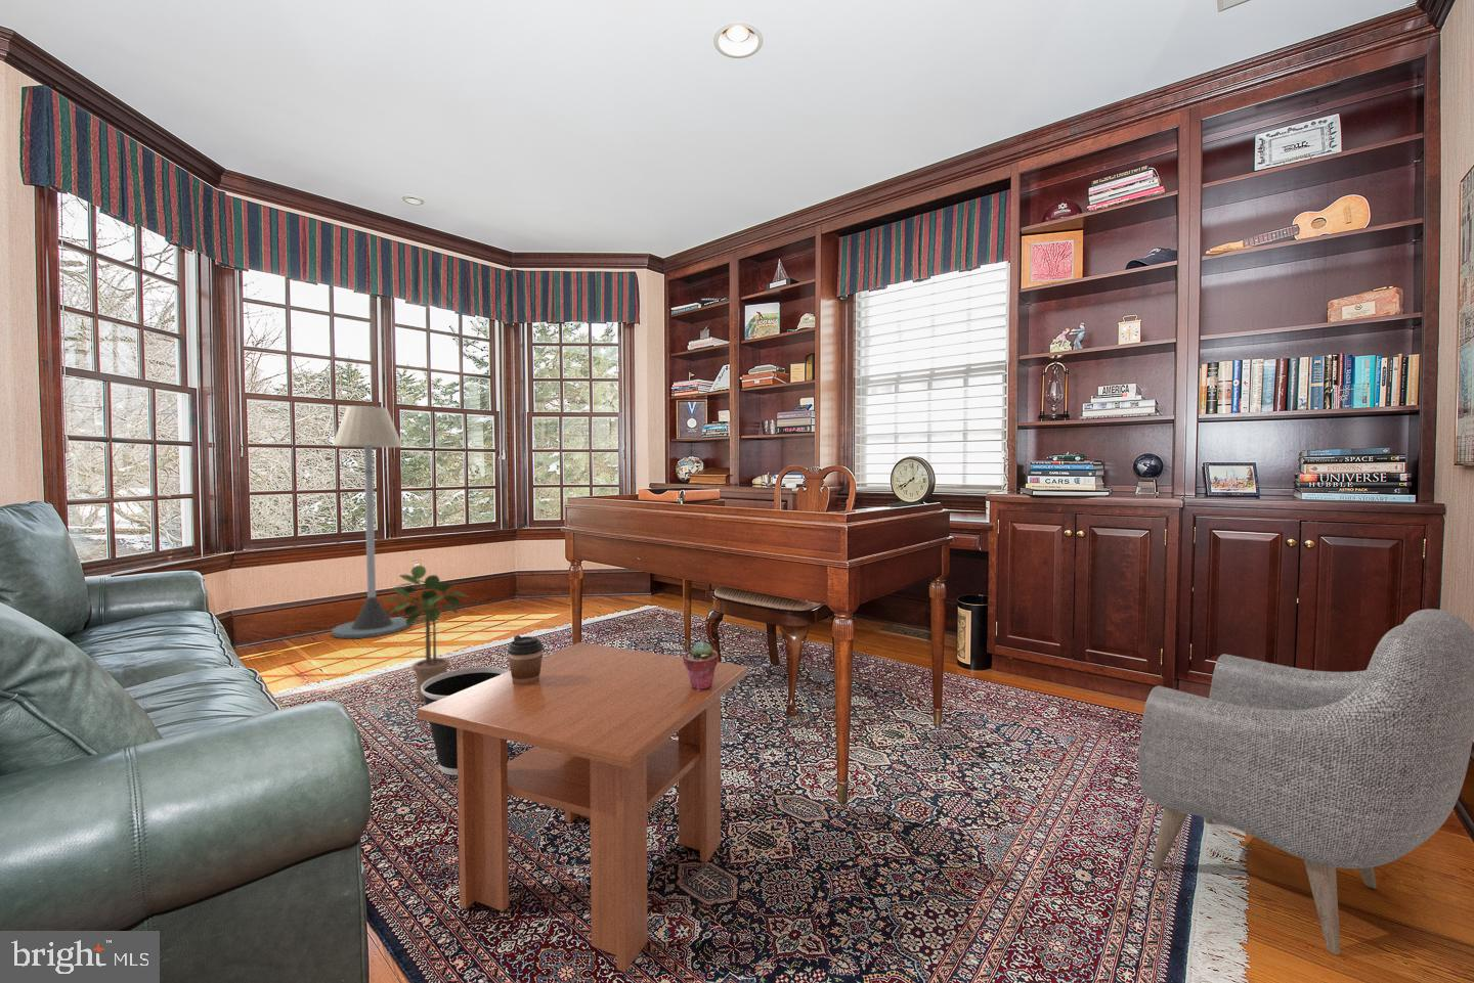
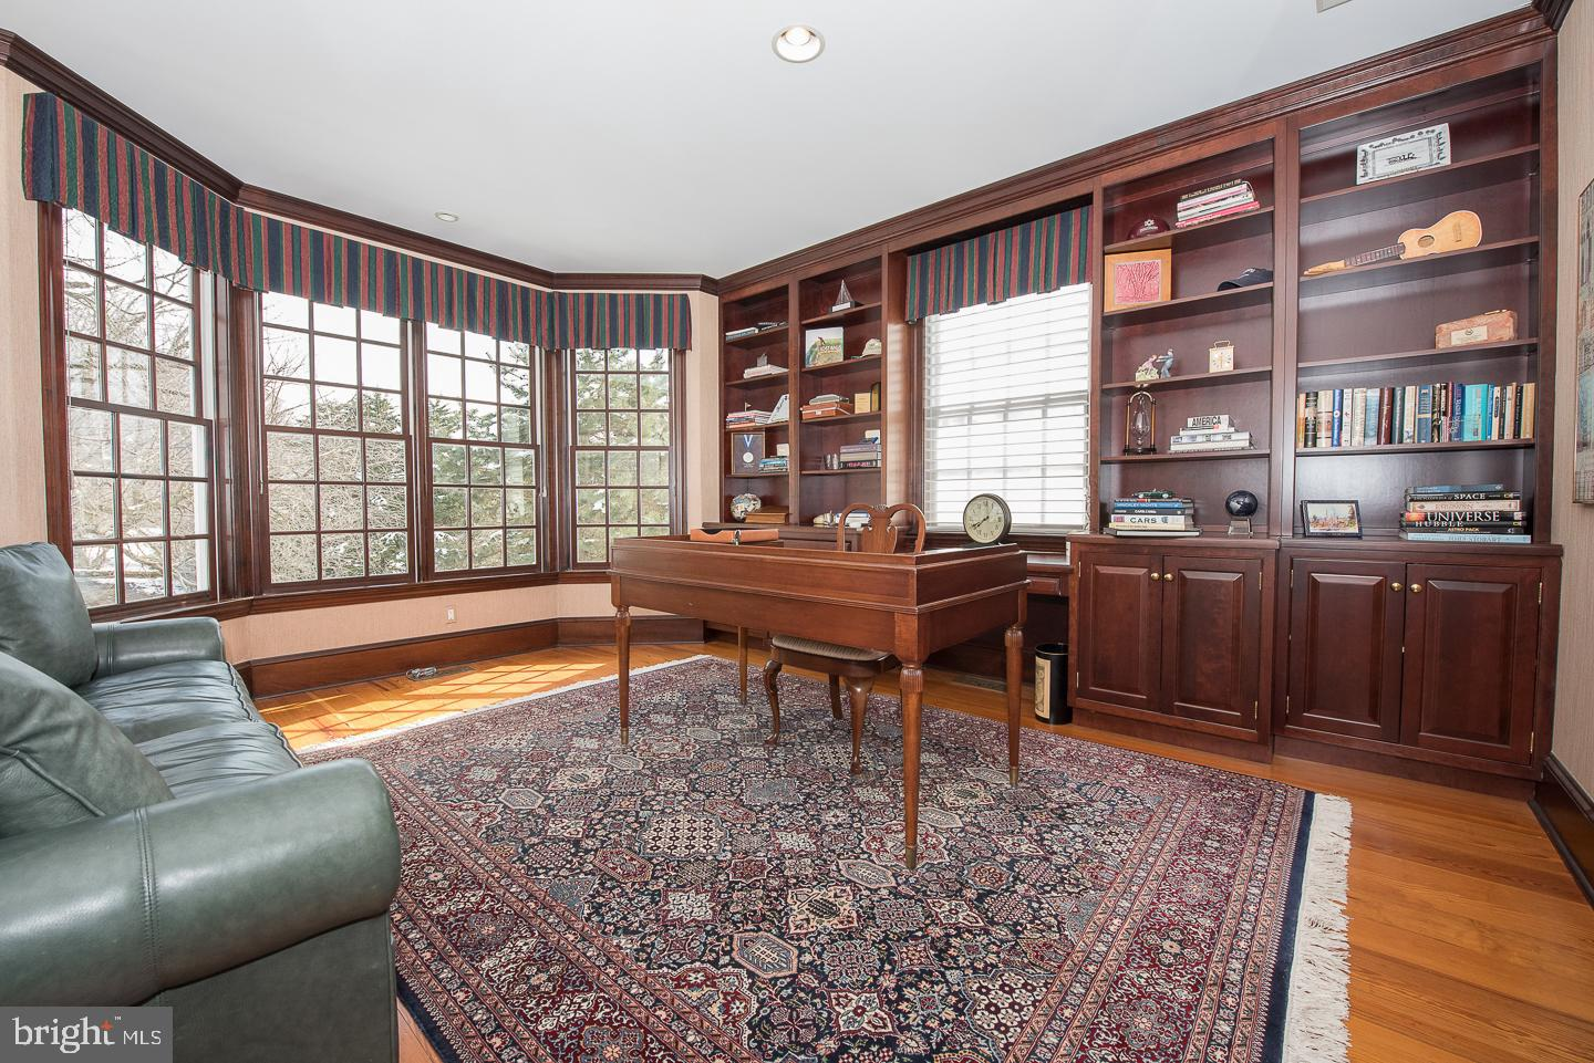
- potted succulent (700, 663)
- coffee table (599, 779)
- coffee cup (525, 658)
- floor lamp (370, 519)
- wastebasket (455, 727)
- armchair (1267, 736)
- potted plant (426, 633)
